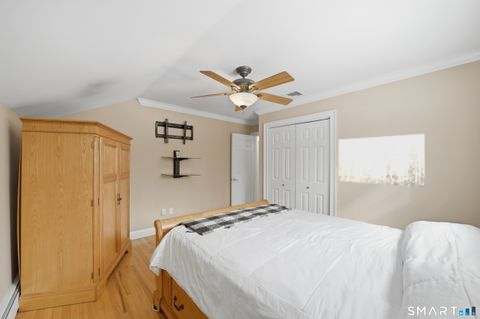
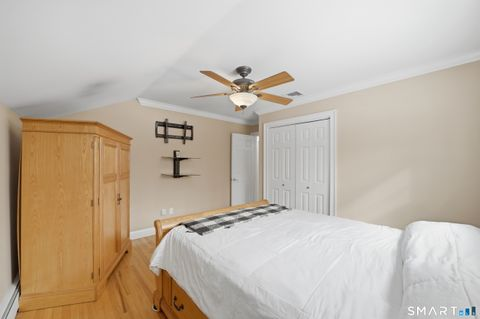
- wall art (376, 160)
